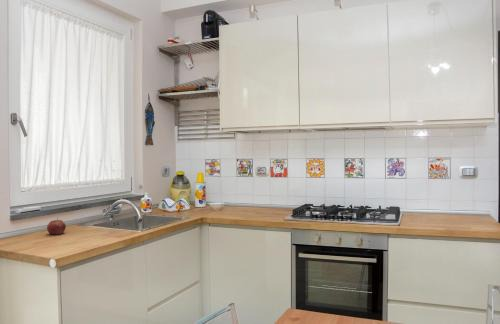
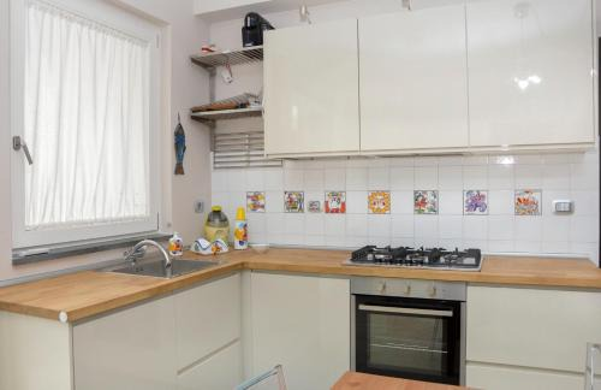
- apple (56, 225)
